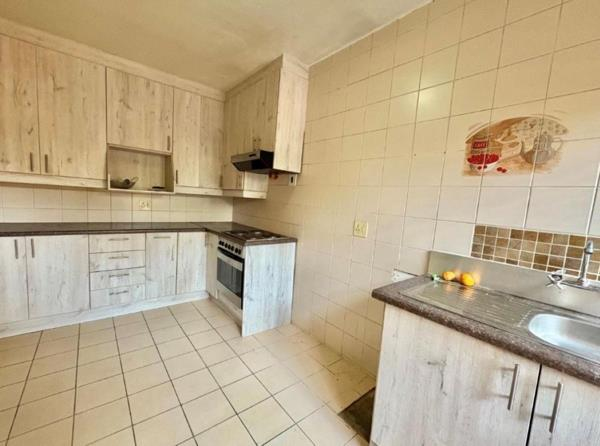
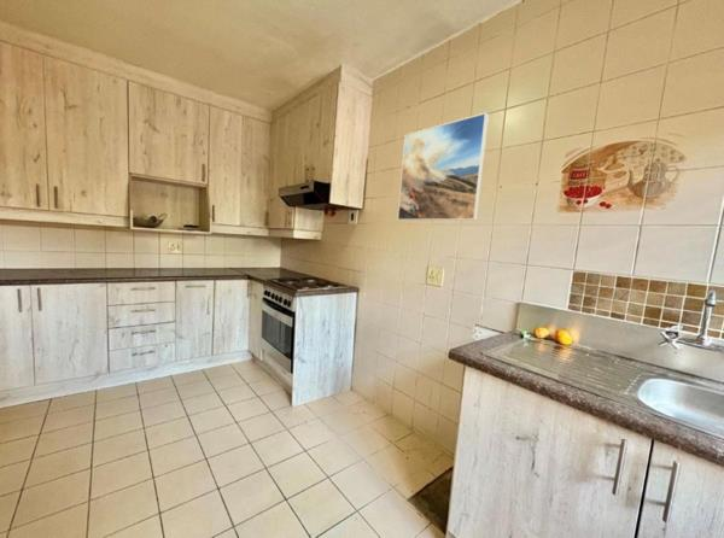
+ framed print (437, 172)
